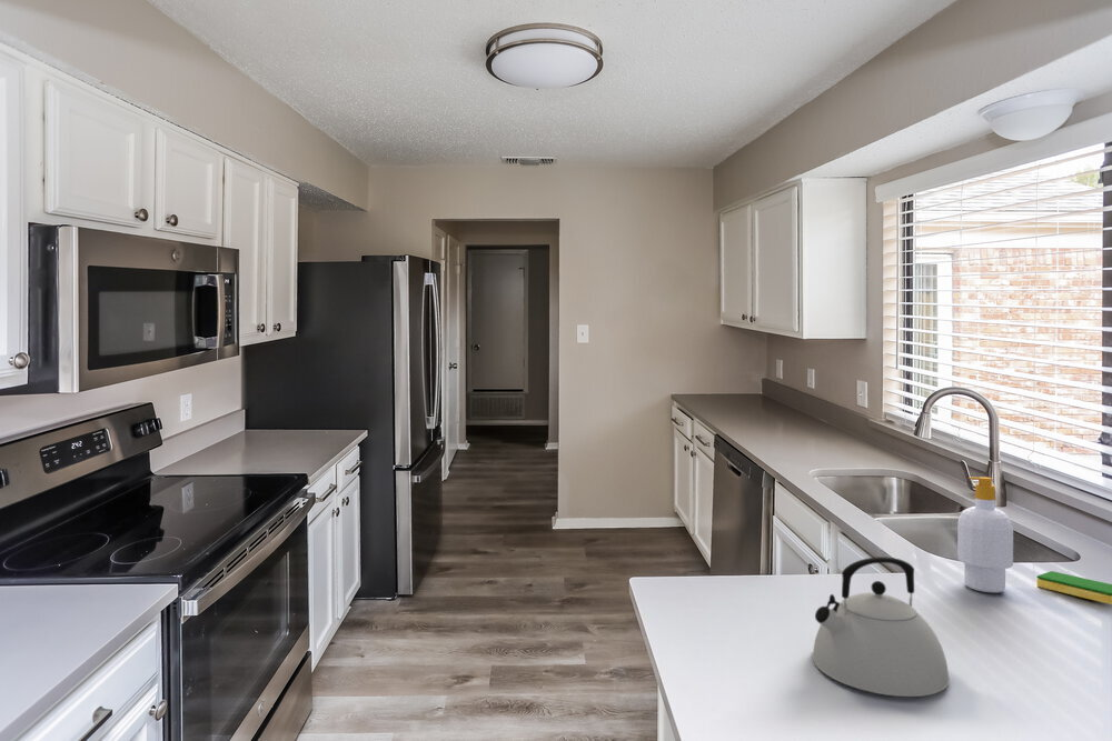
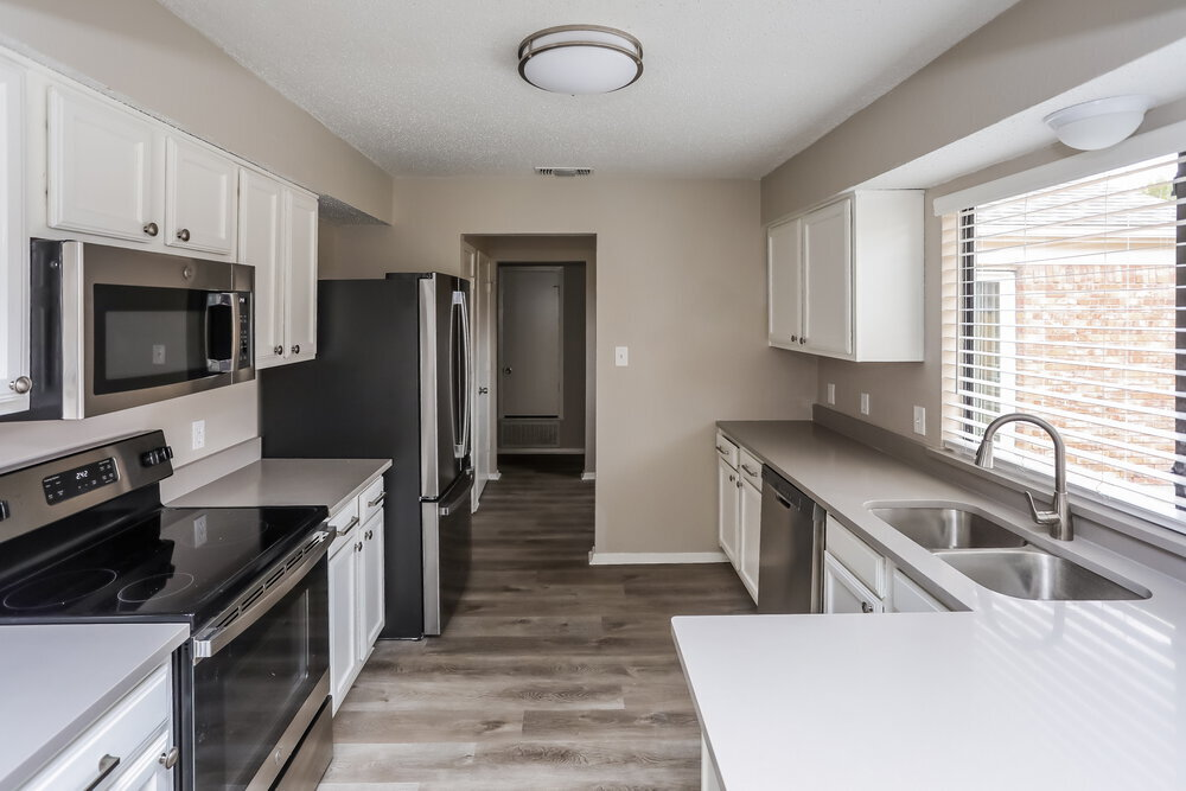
- soap bottle (984, 532)
- dish sponge (1080, 587)
- kettle (875, 612)
